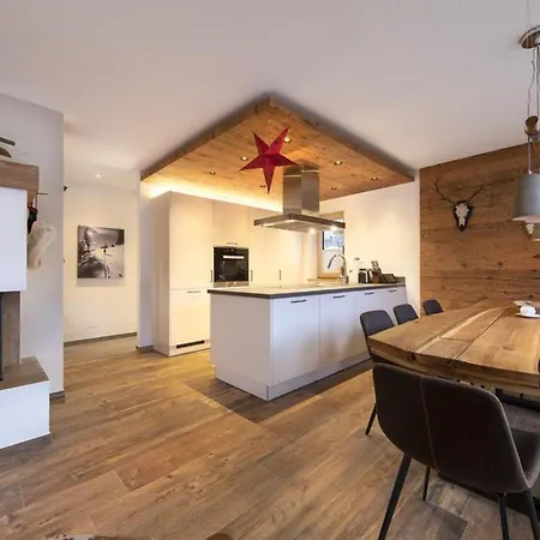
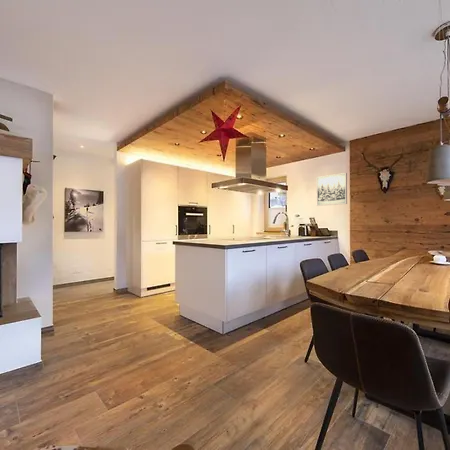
+ wall art (331, 190)
